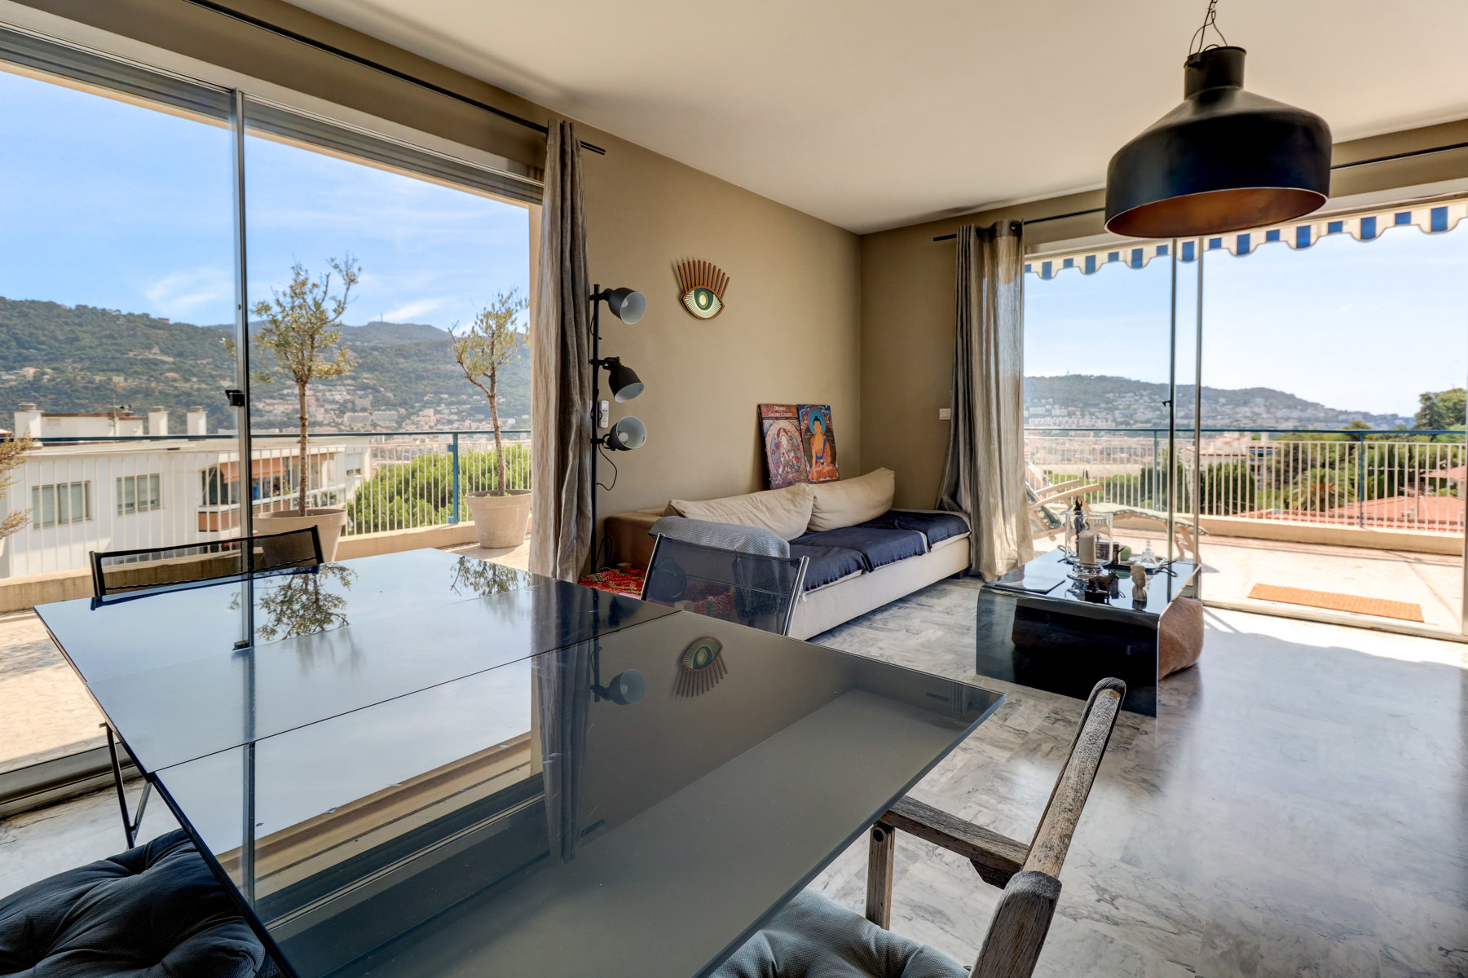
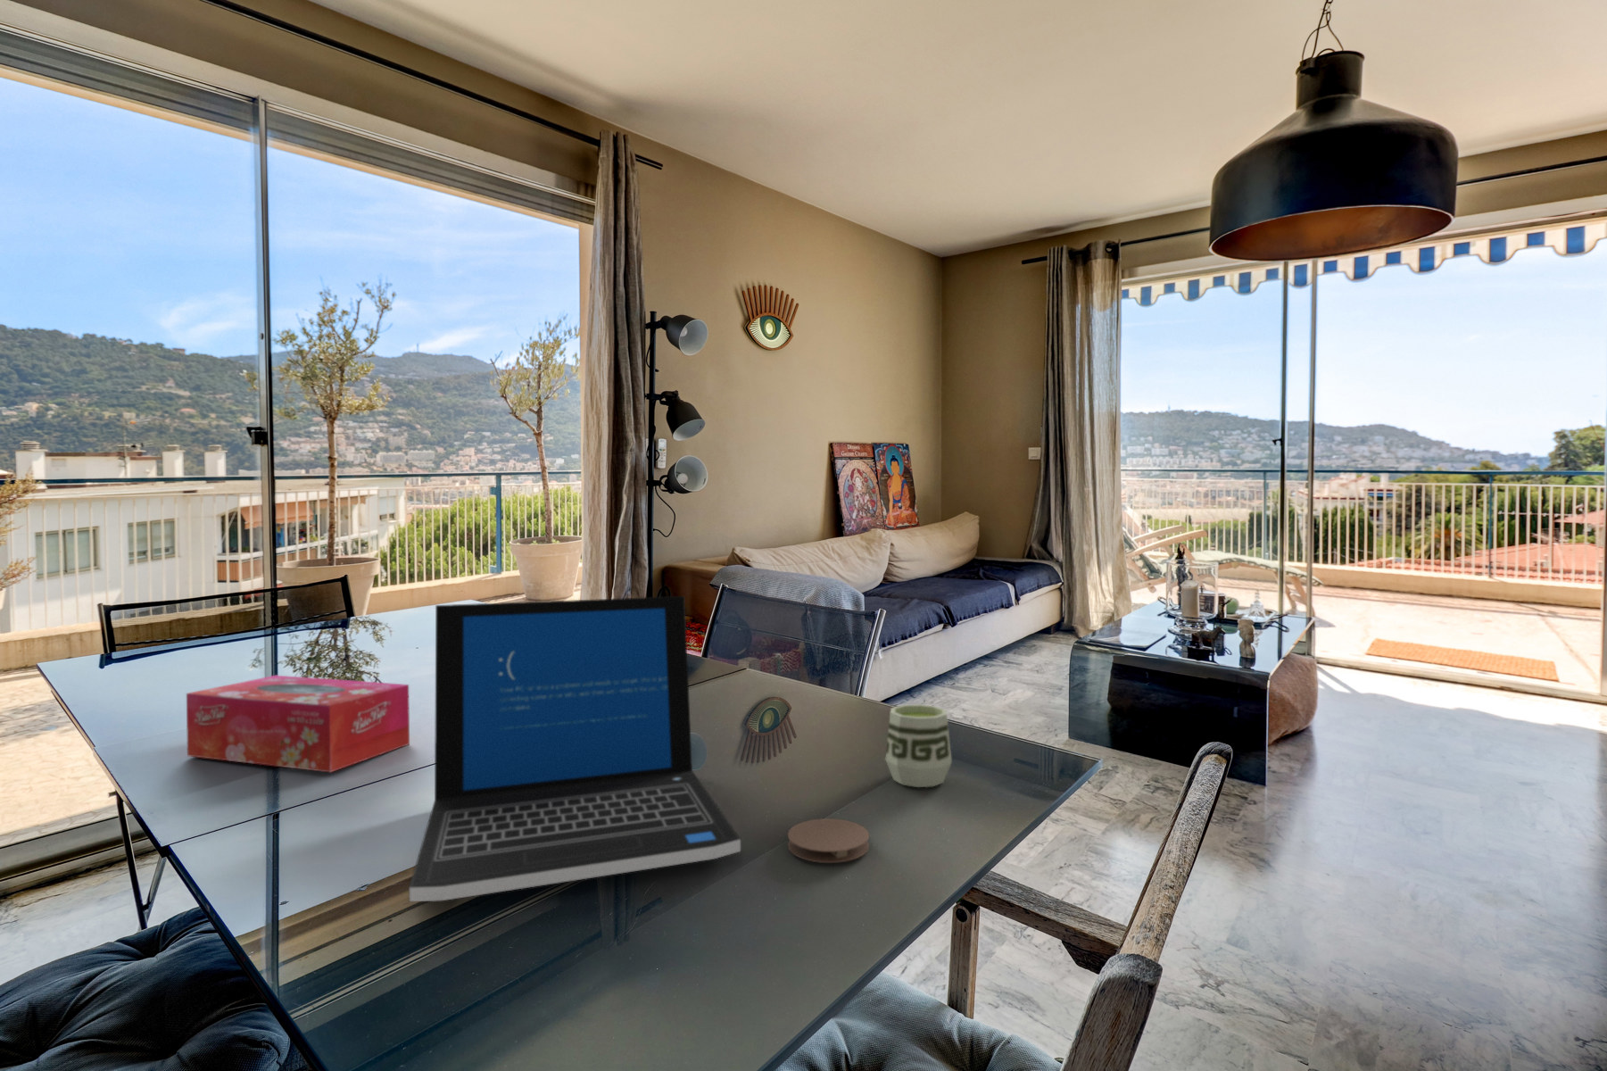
+ cup (918, 745)
+ tissue box (300, 720)
+ laptop (575, 718)
+ coaster (828, 839)
